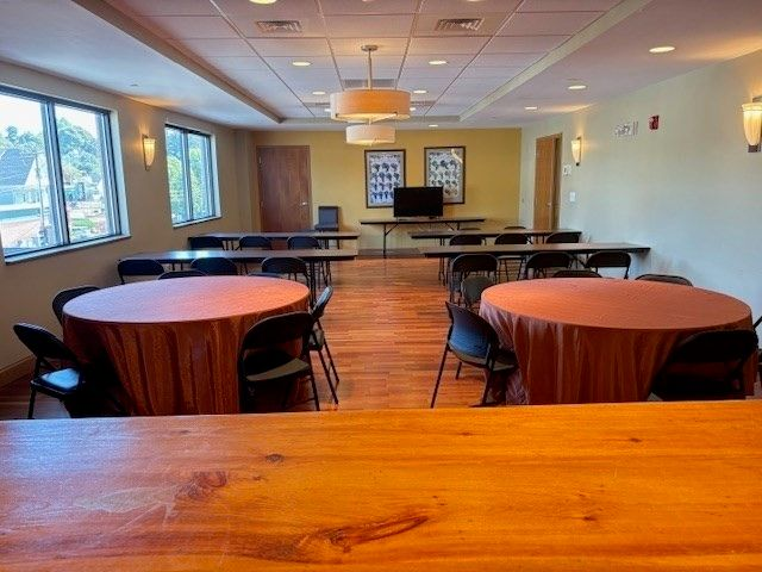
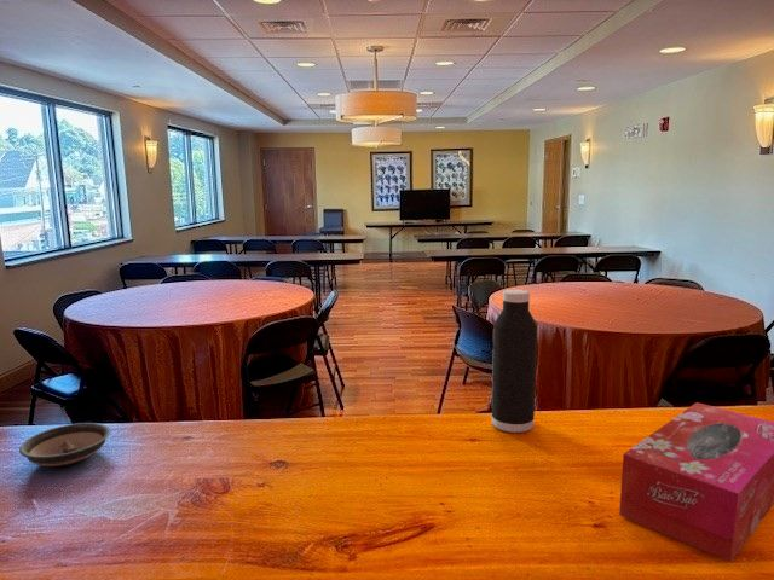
+ saucer (67, 447)
+ tissue box (710, 469)
+ water bottle (514, 359)
